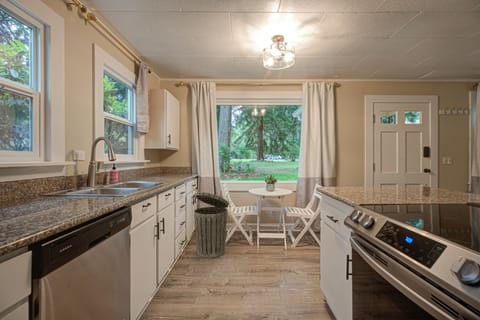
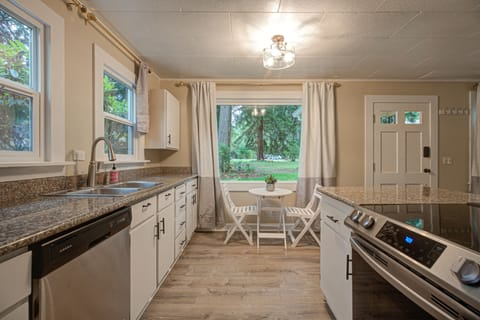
- trash can (211, 220)
